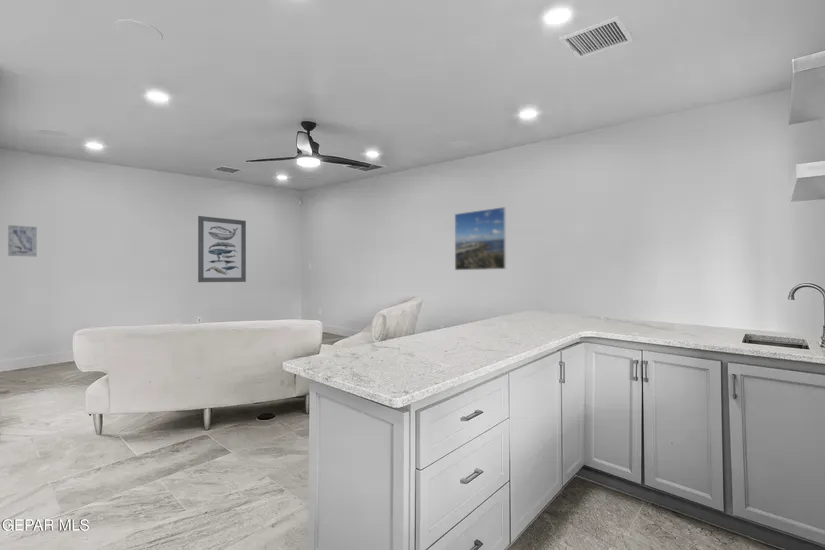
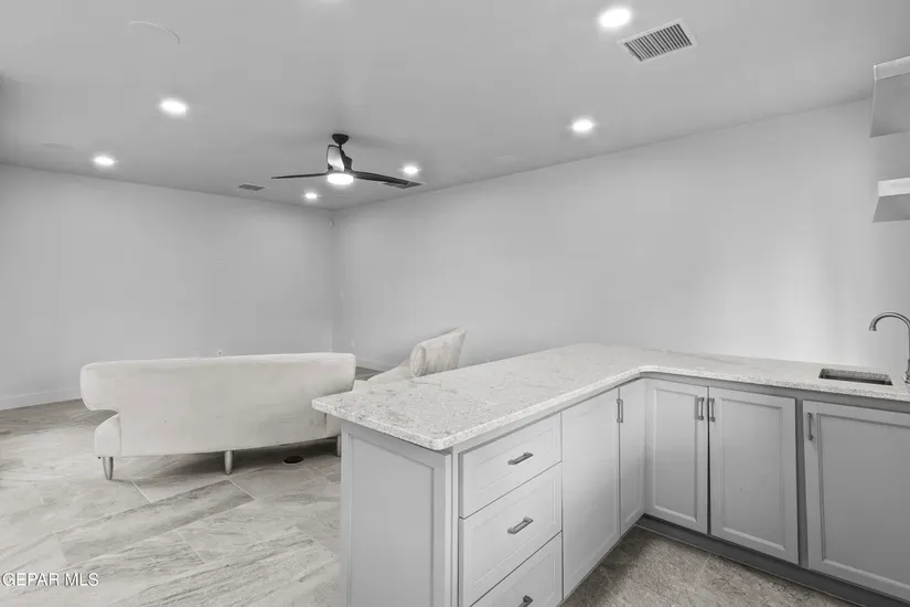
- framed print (479, 240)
- wall art (22, 241)
- wall art (222, 250)
